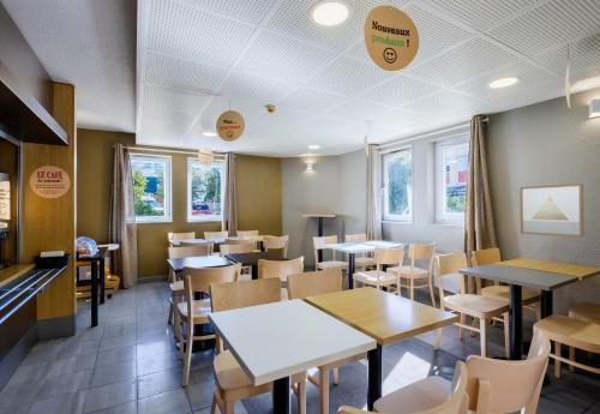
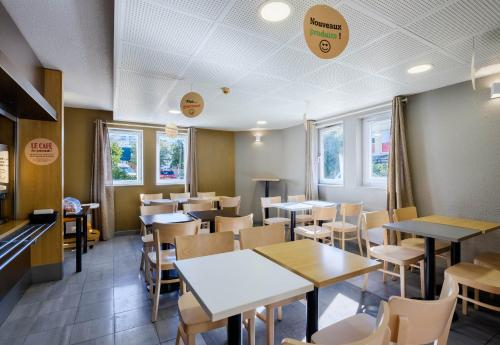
- wall art (550, 210)
